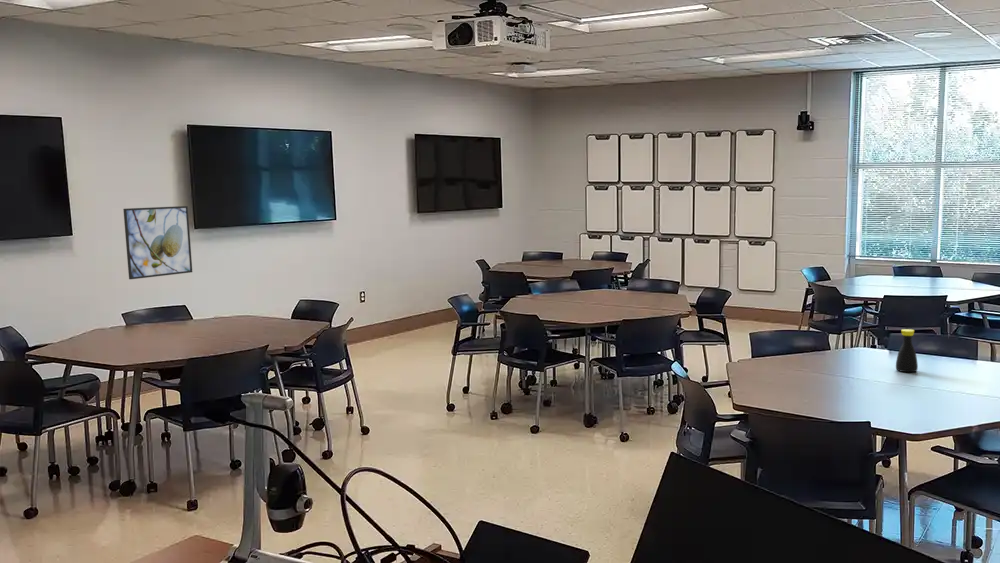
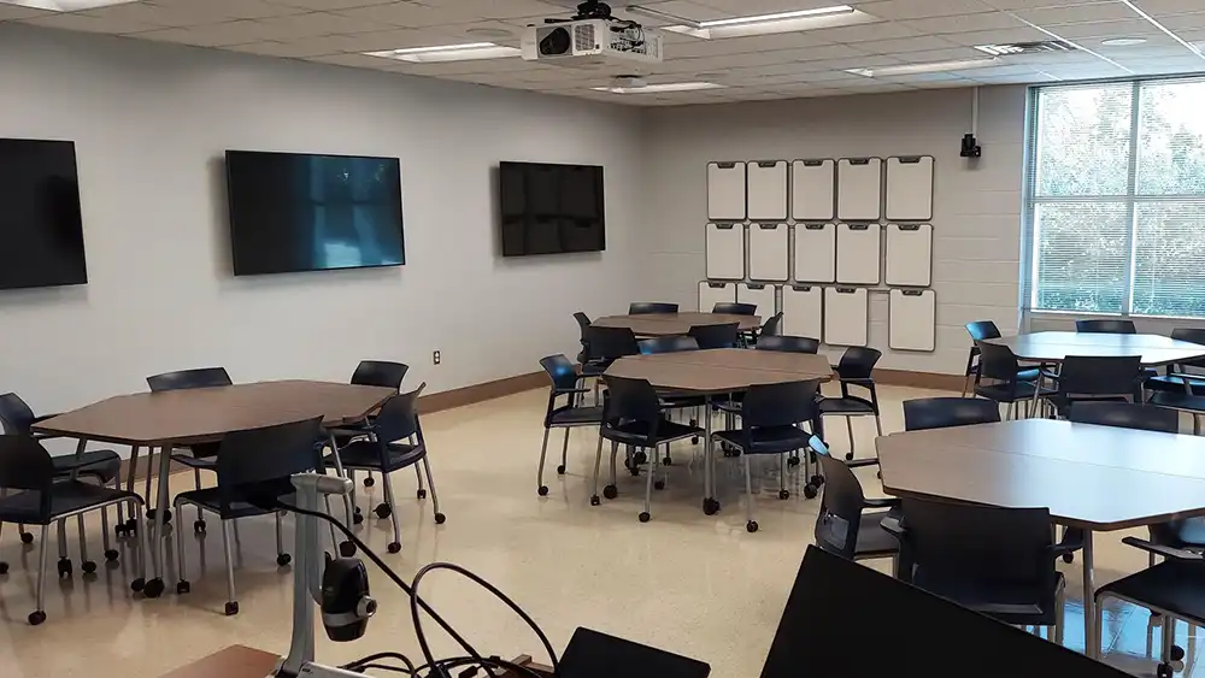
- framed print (159, 241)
- bottle (907, 350)
